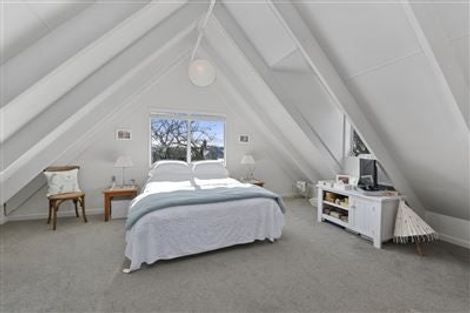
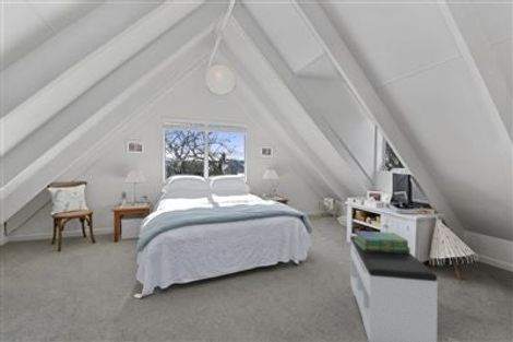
+ bench (383, 281)
+ stack of books (380, 240)
